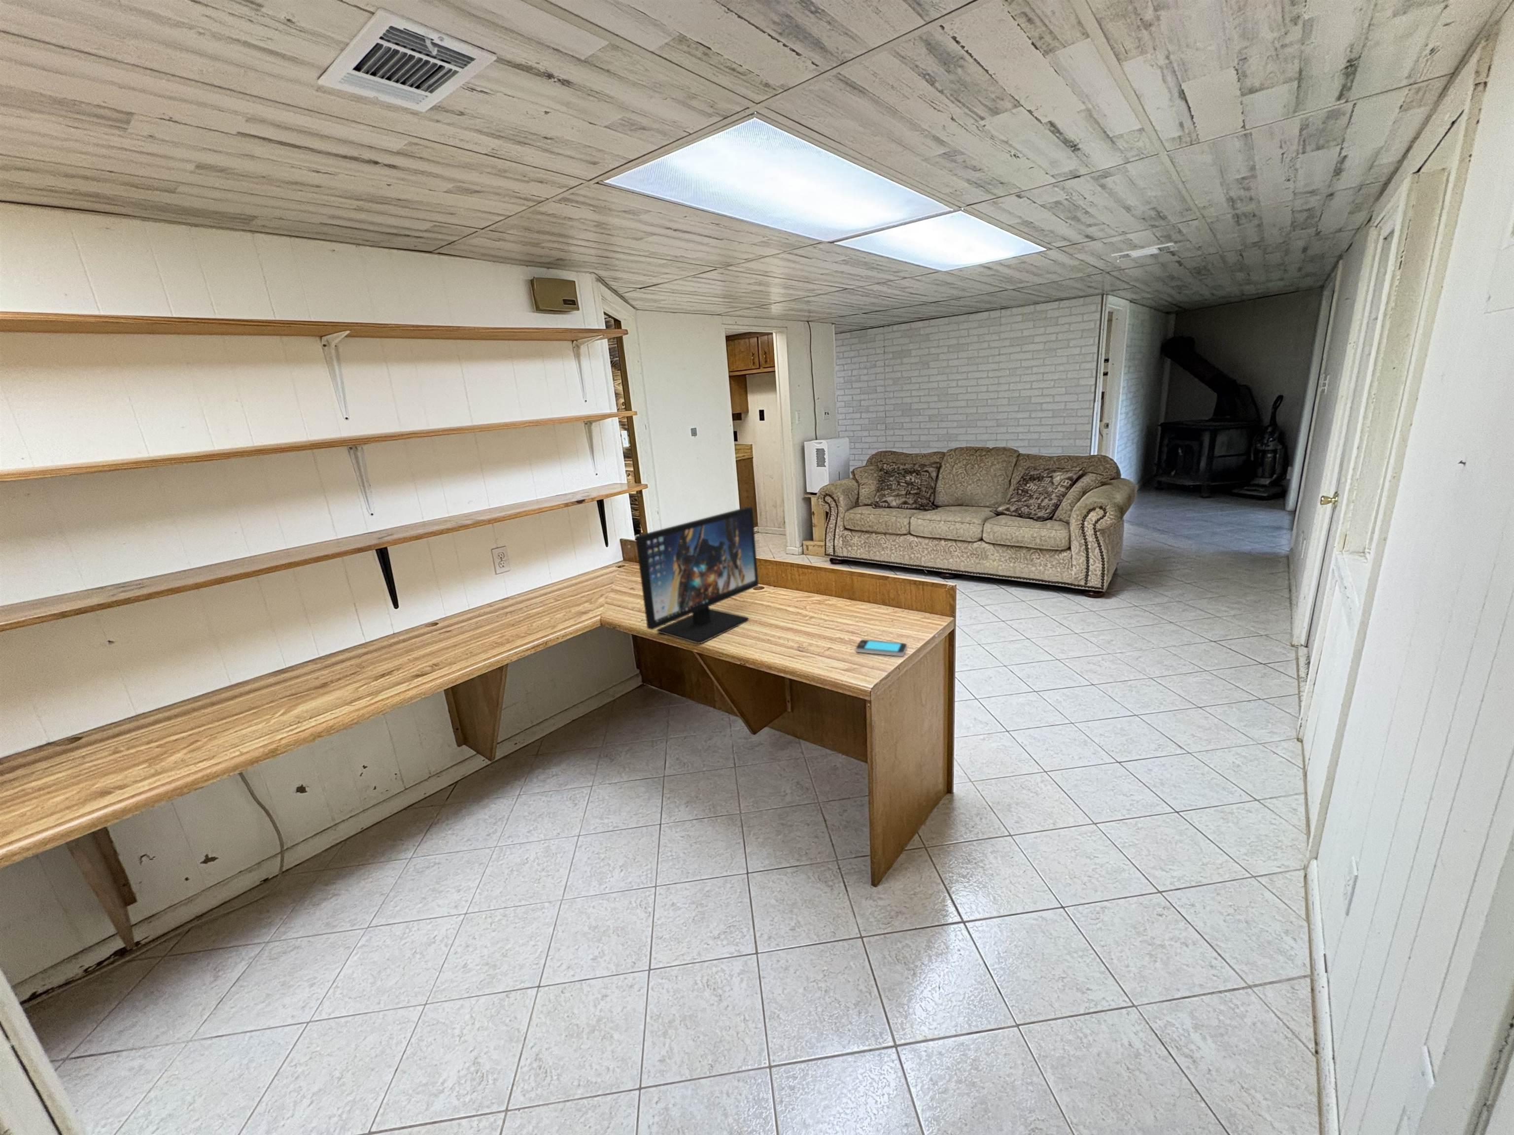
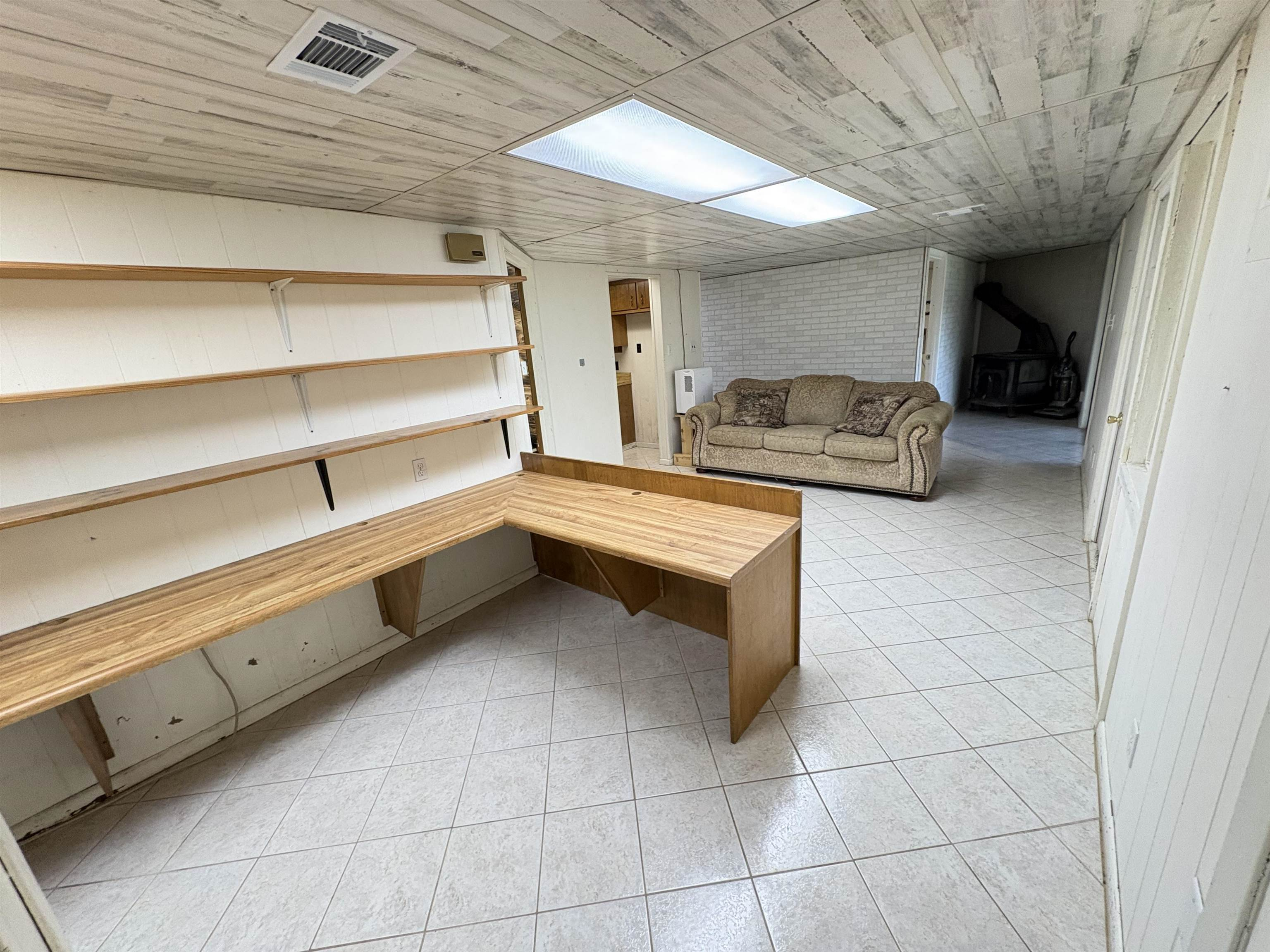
- smartphone (881, 647)
- computer monitor (700, 573)
